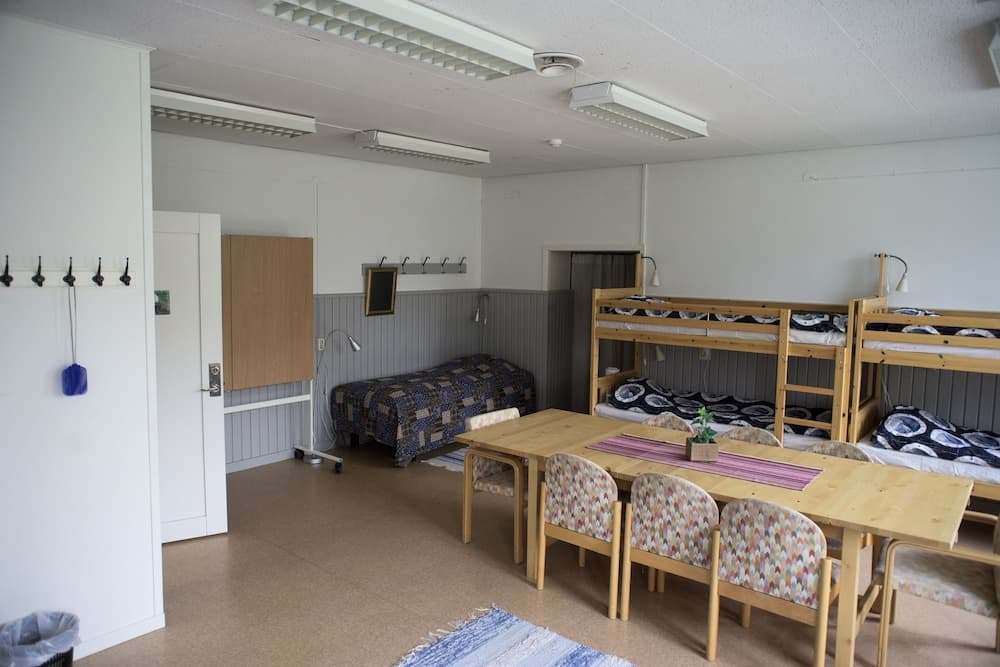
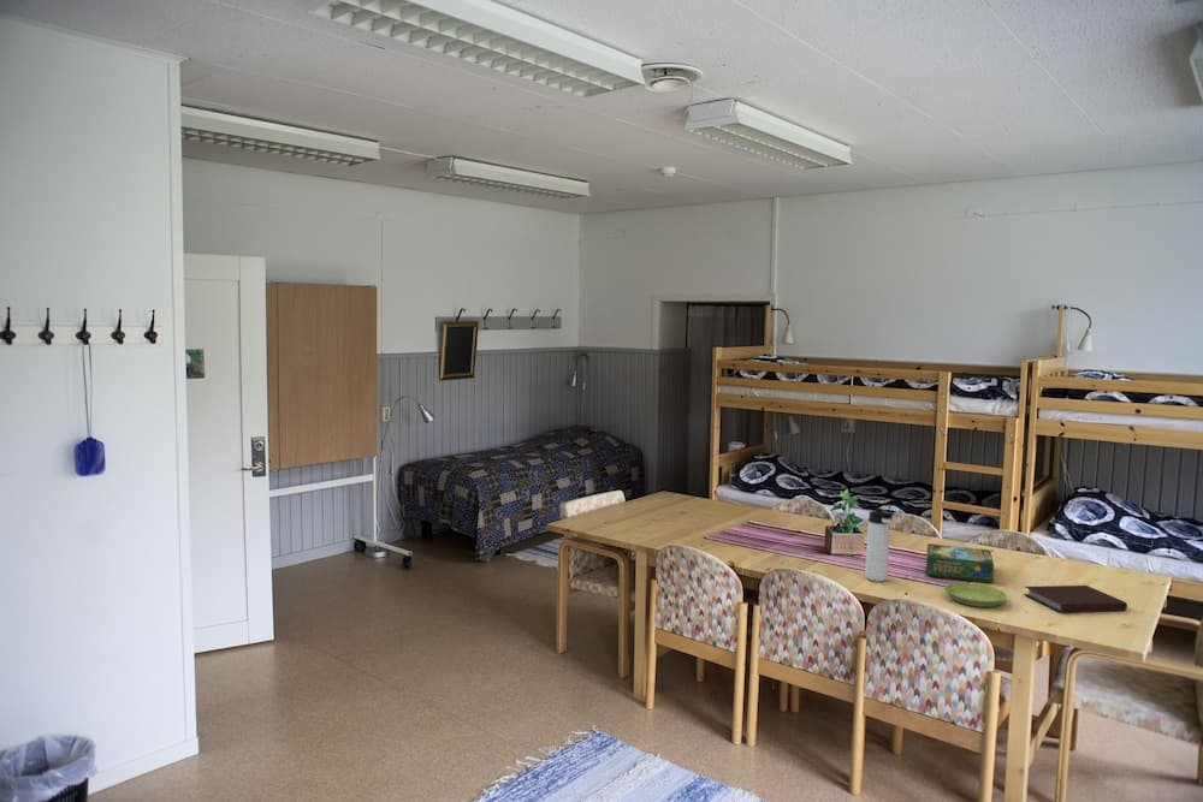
+ notebook (1073, 598)
+ board game (958, 562)
+ thermos bottle (879, 545)
+ saucer (974, 595)
